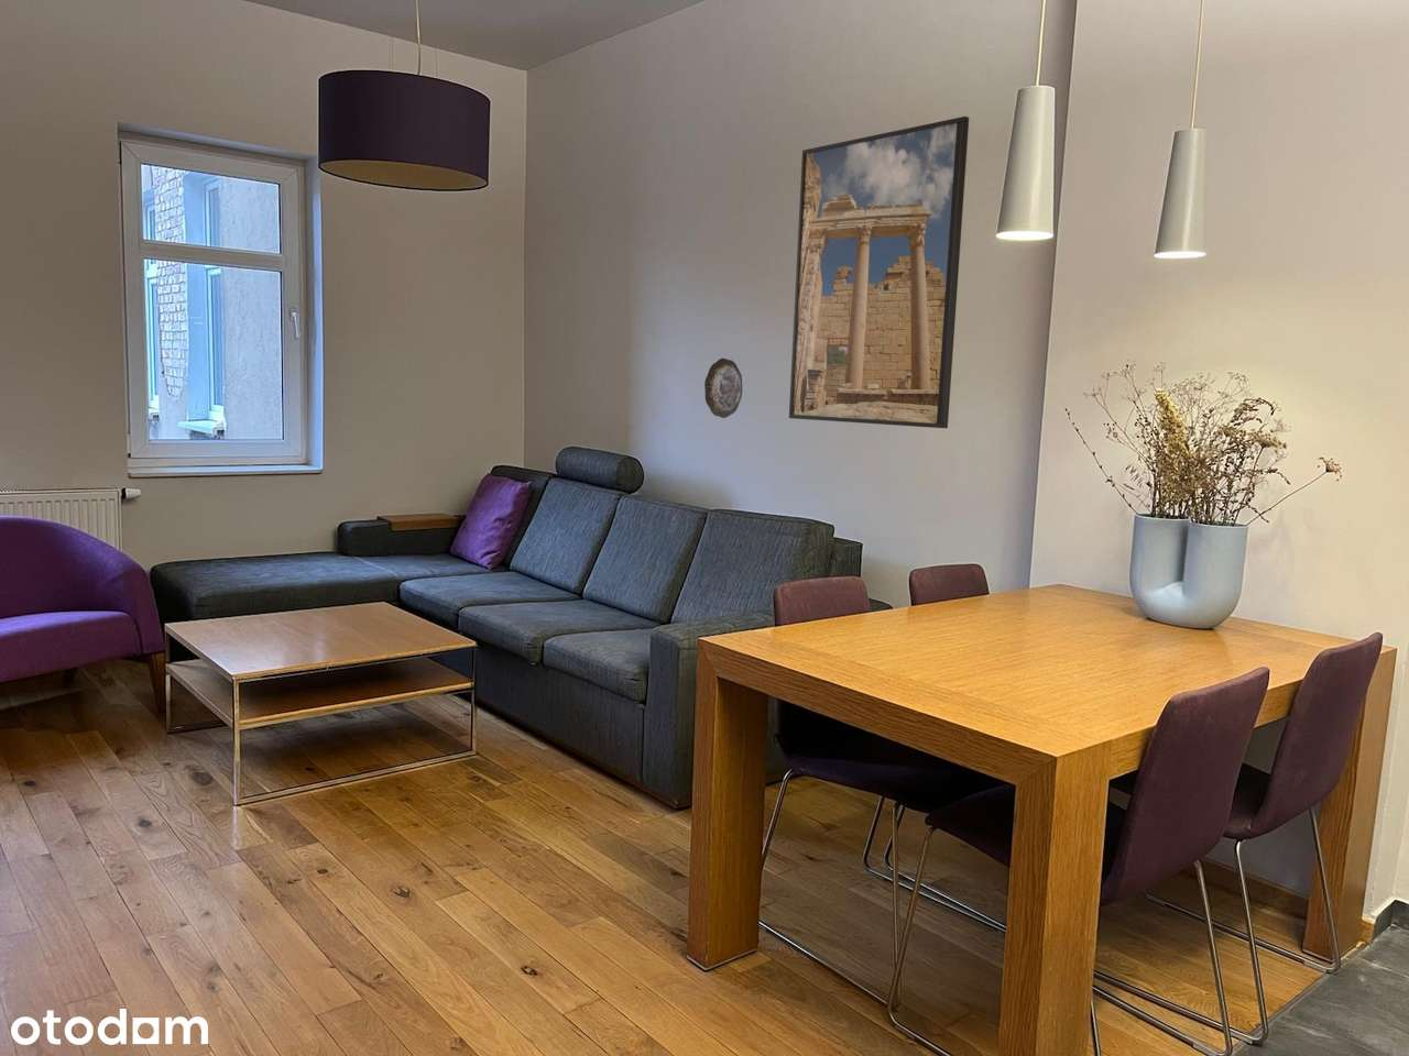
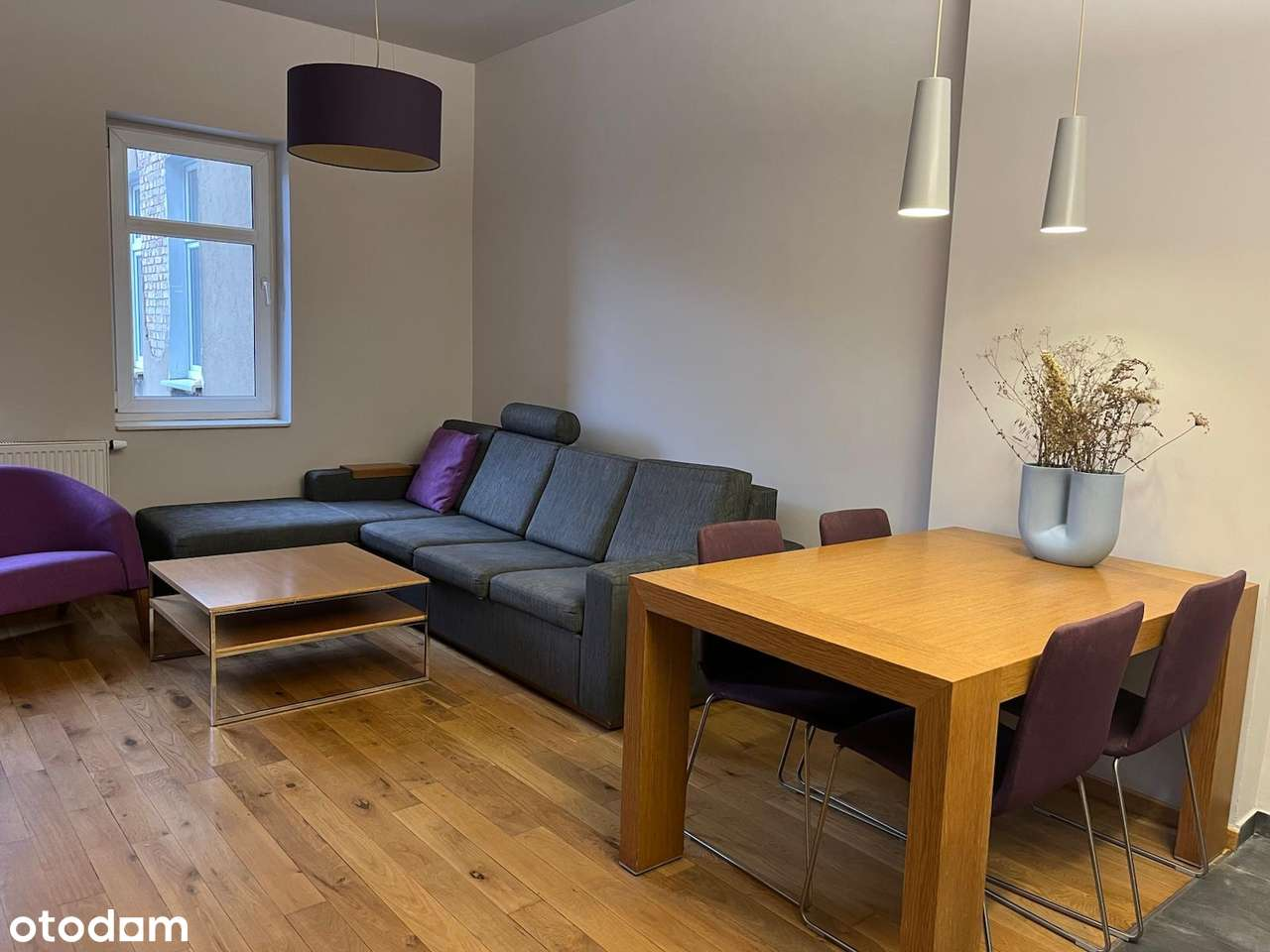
- decorative plate (724, 387)
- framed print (871, 281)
